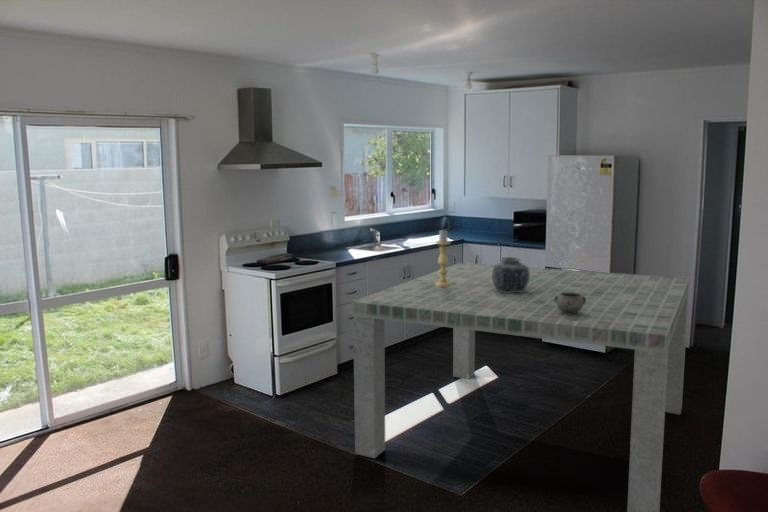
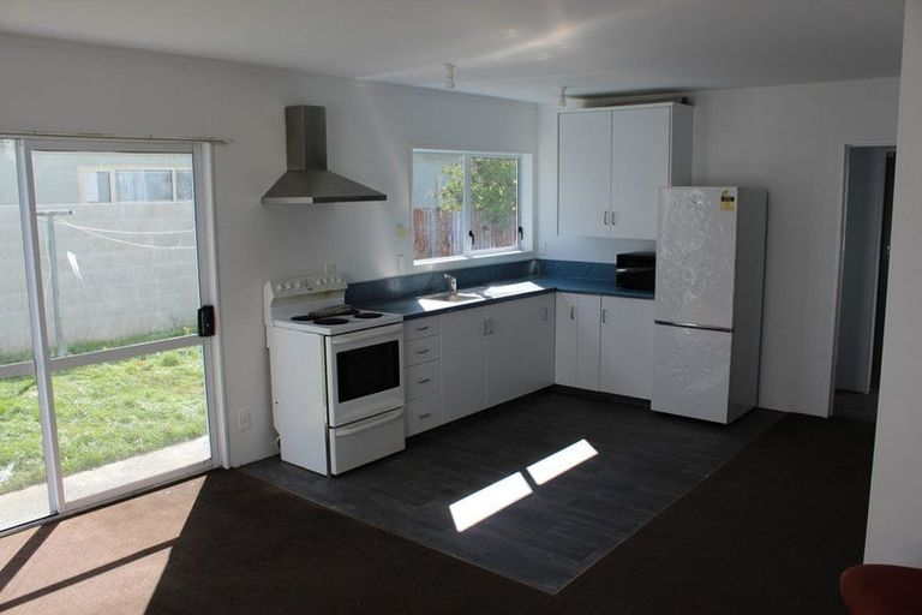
- dining table (534, 337)
- vase (510, 274)
- decorative bowl (568, 303)
- candle holder (443, 257)
